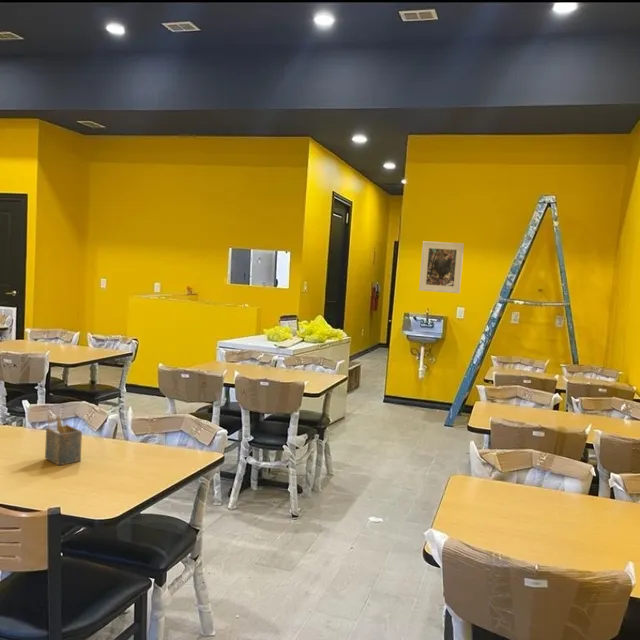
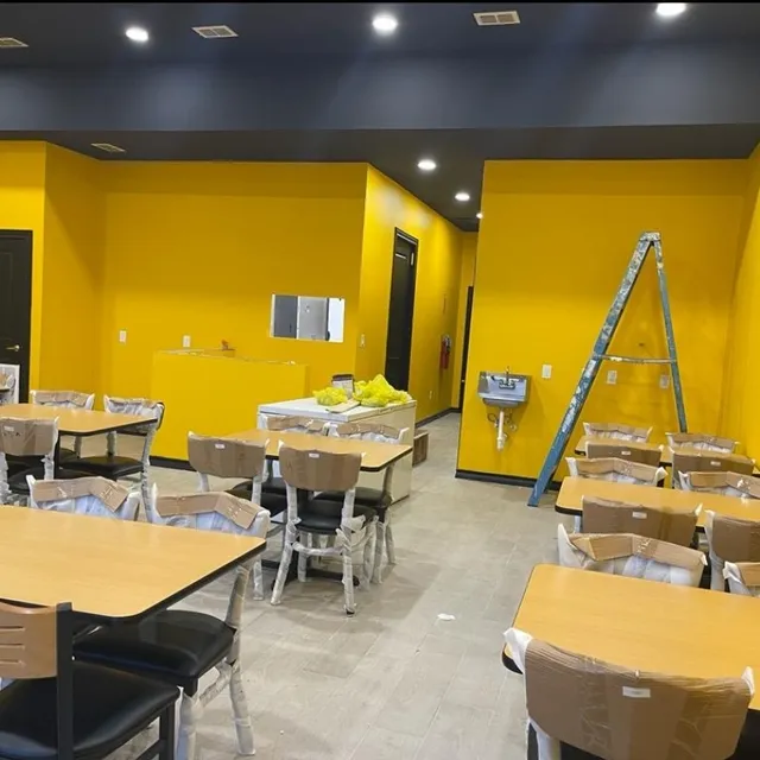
- napkin holder (63, 439)
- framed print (441, 267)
